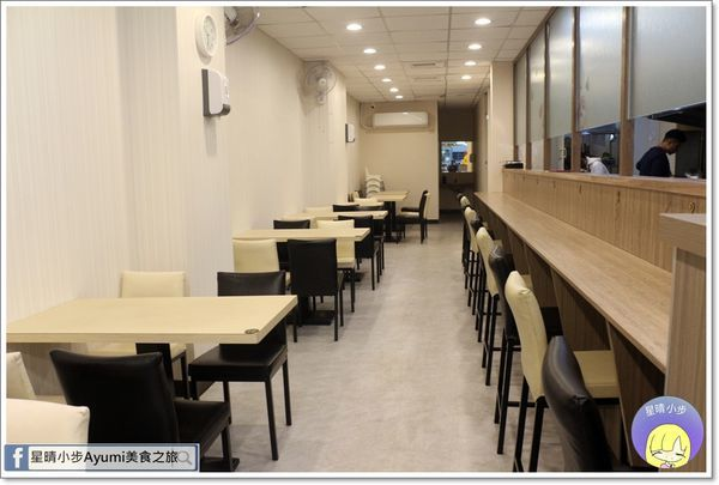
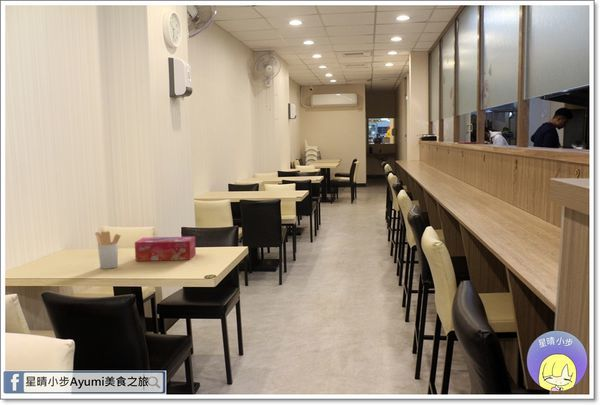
+ utensil holder (106, 248)
+ tissue box (166, 248)
